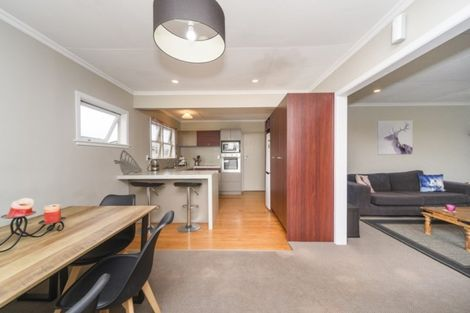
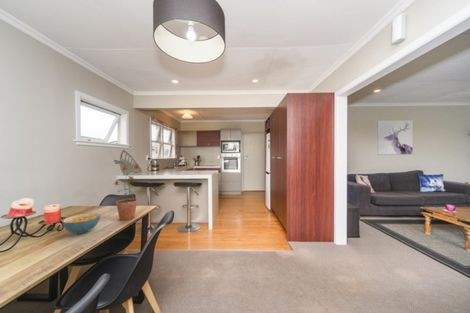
+ potted plant (126, 189)
+ cereal bowl (82, 224)
